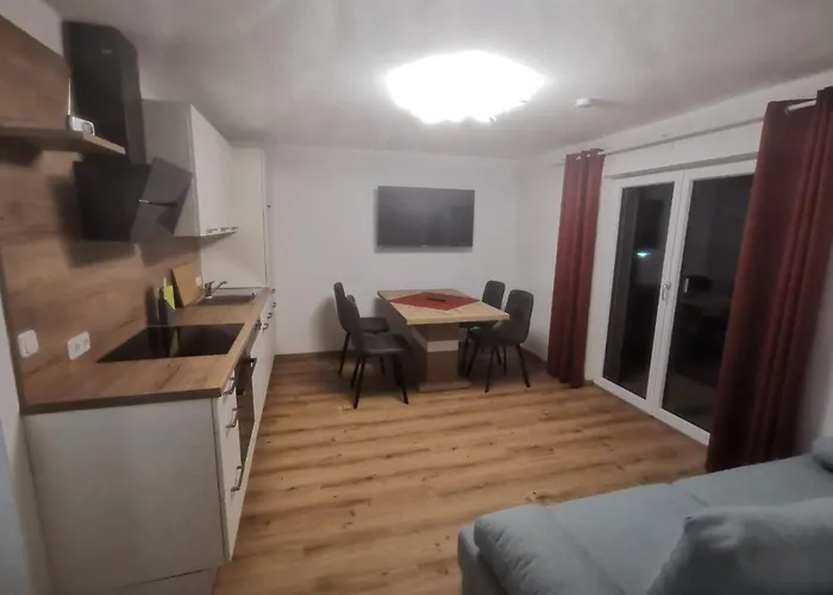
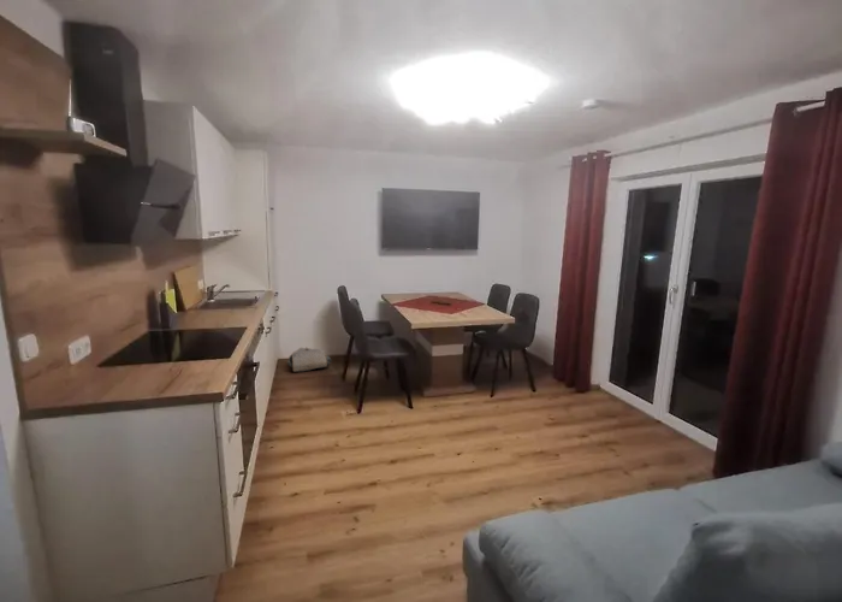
+ bag (309, 356)
